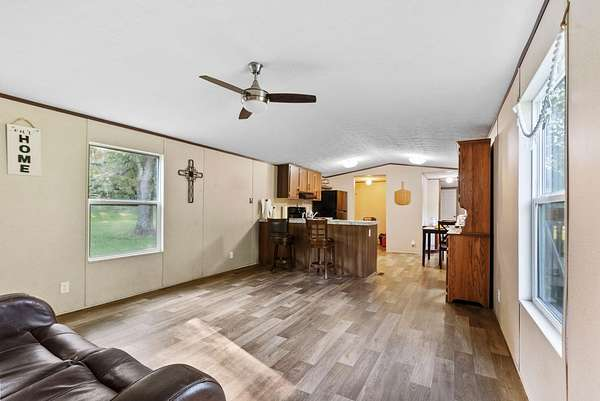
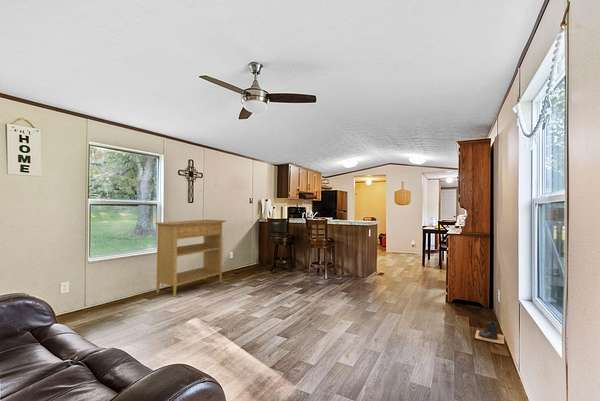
+ boots (489, 329)
+ console table (192, 253)
